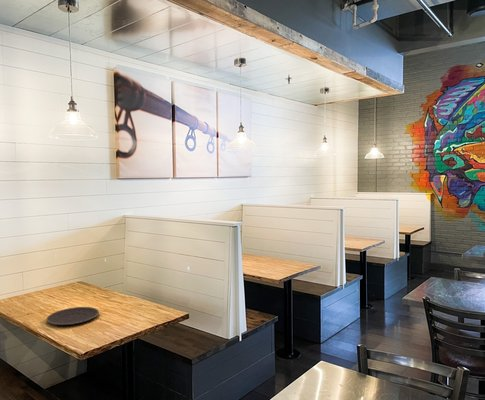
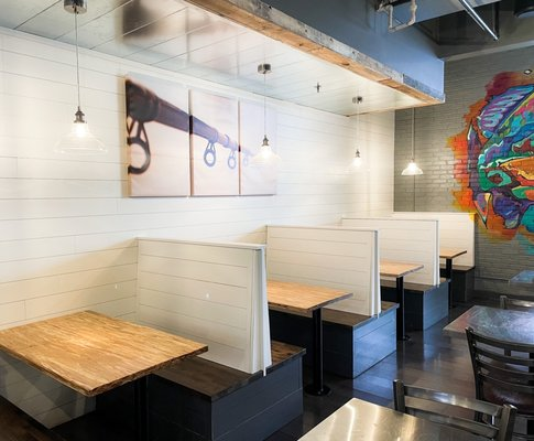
- plate (73, 316)
